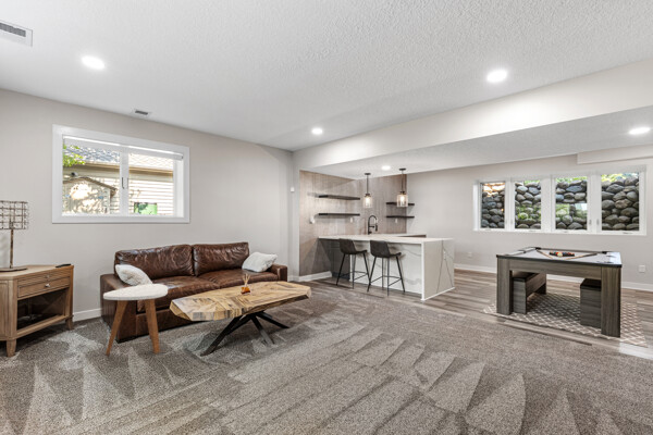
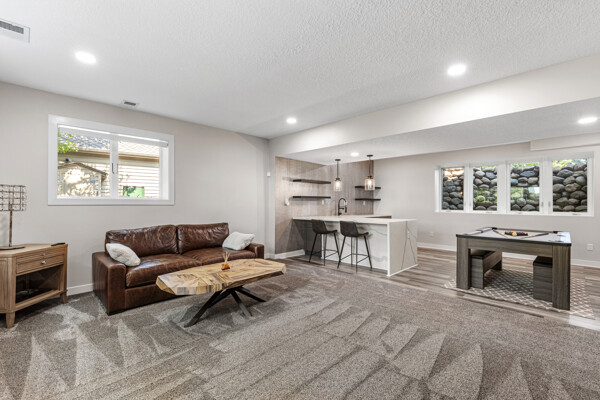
- side table (147, 320)
